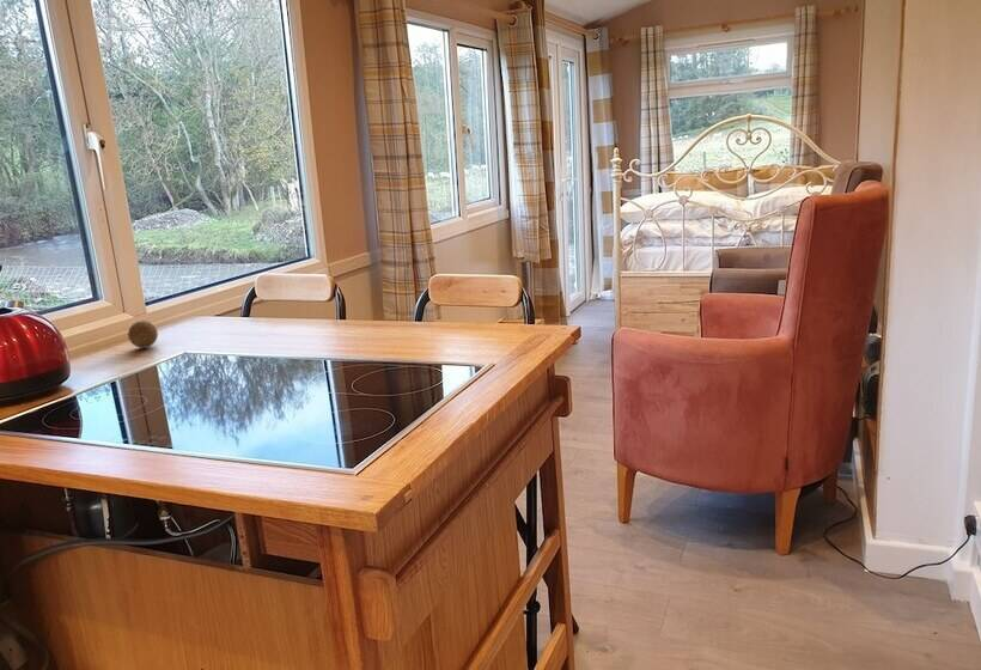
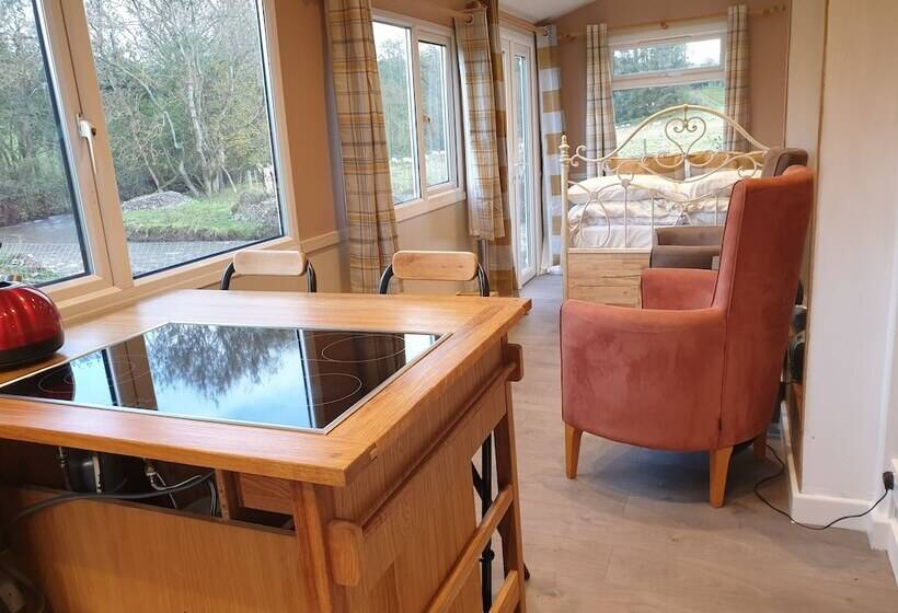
- fruit (142, 334)
